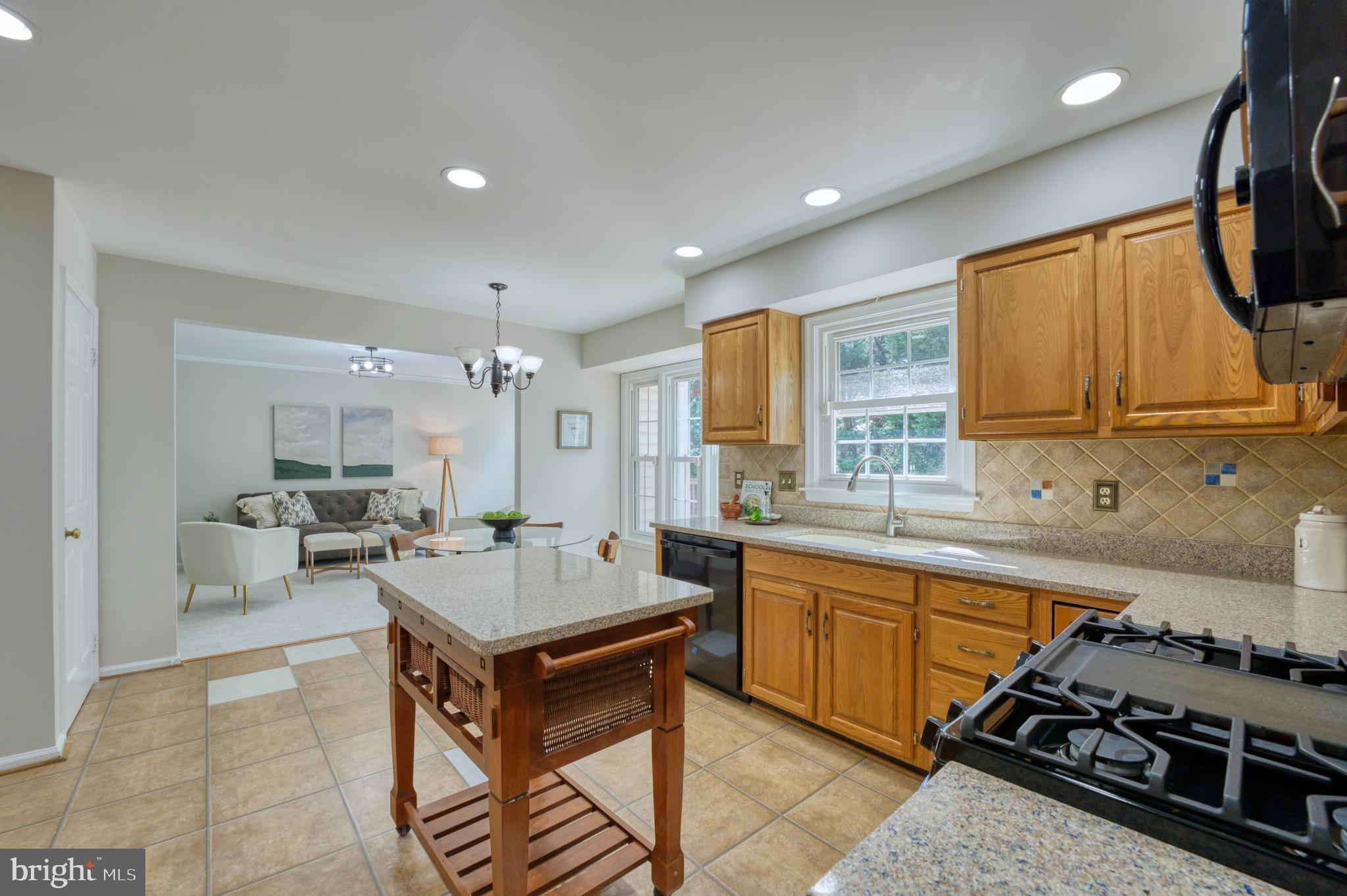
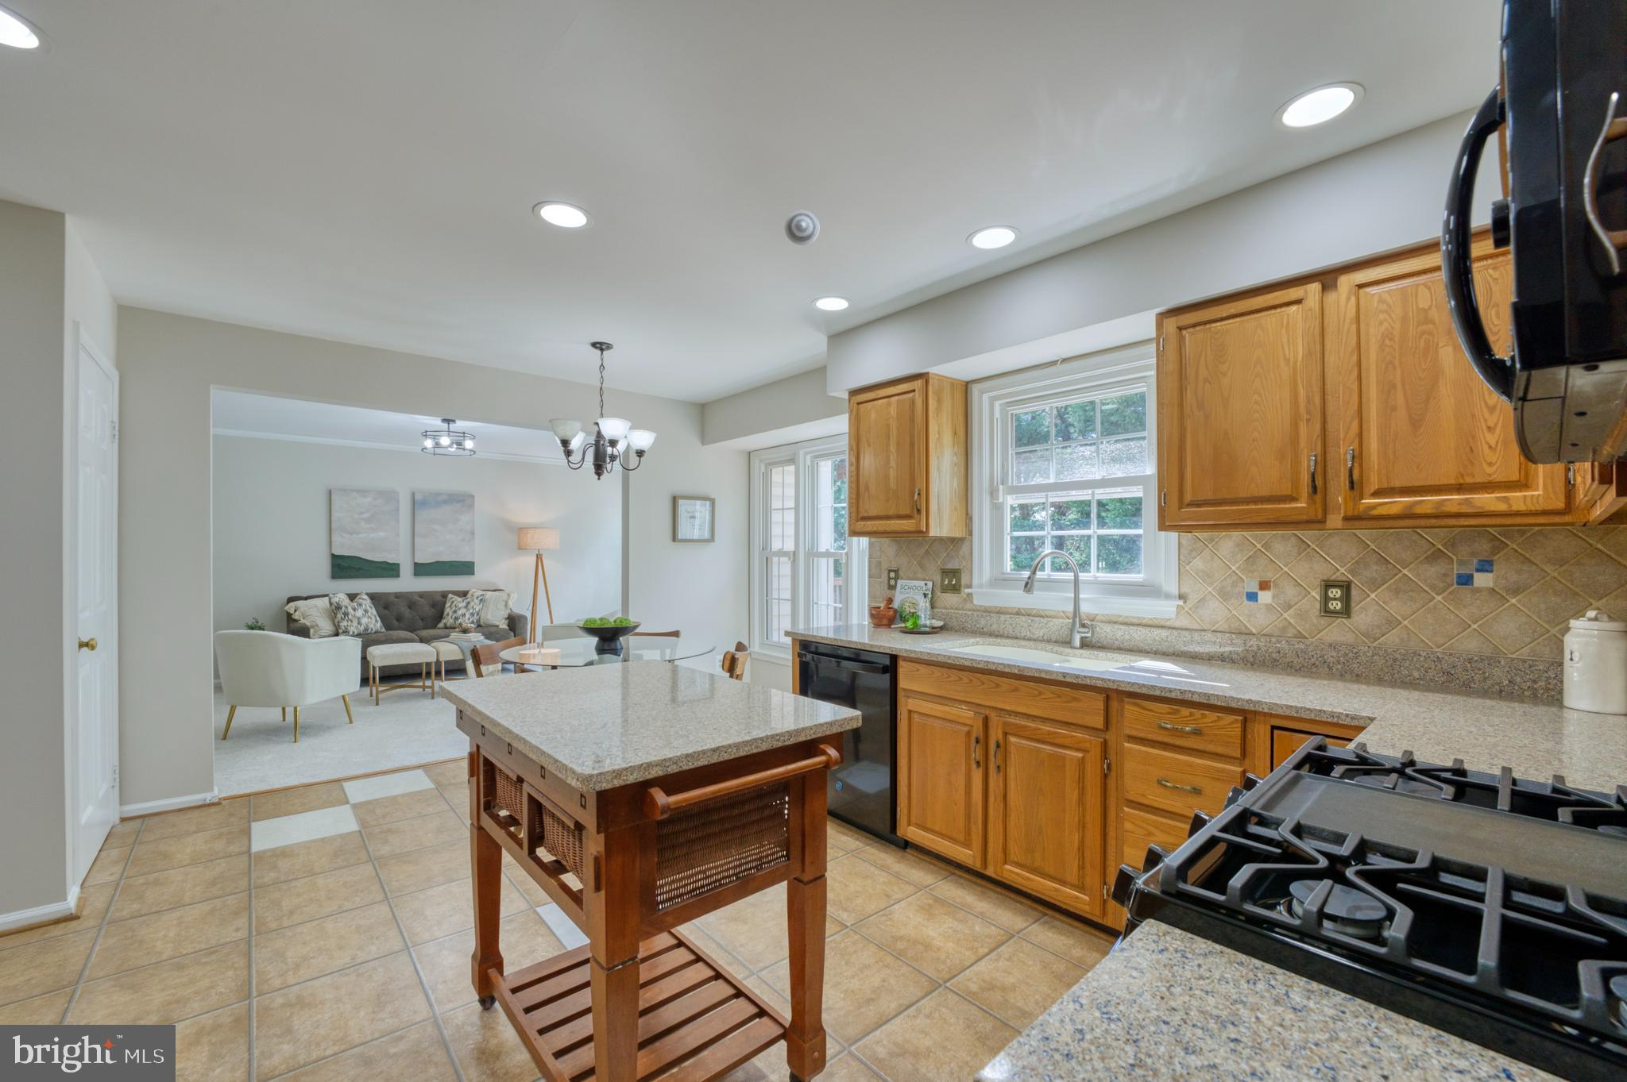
+ smoke detector (802, 226)
